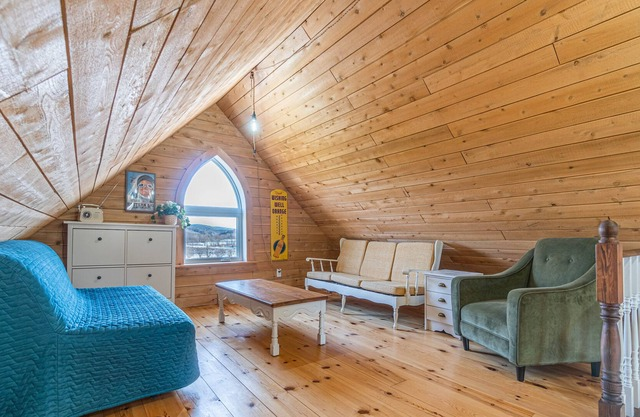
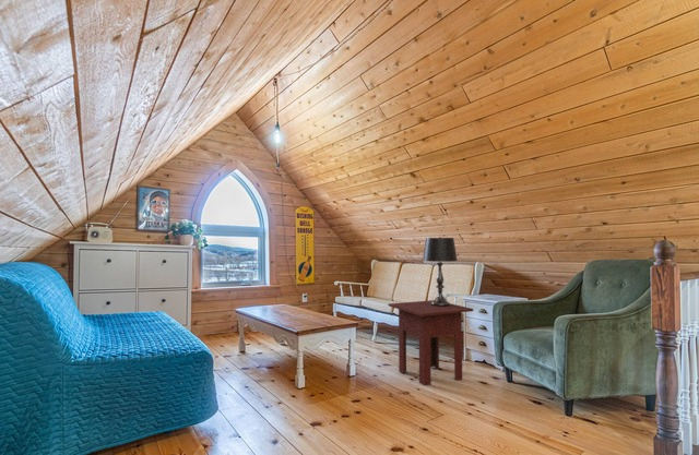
+ table lamp (439, 271)
+ side table (429, 340)
